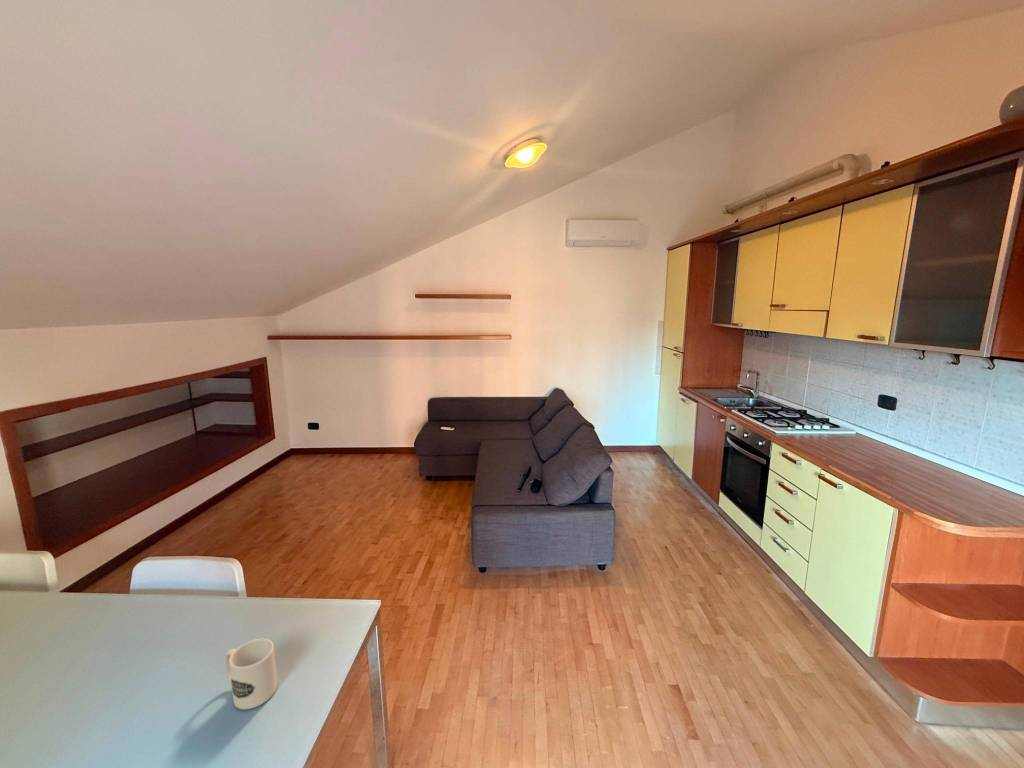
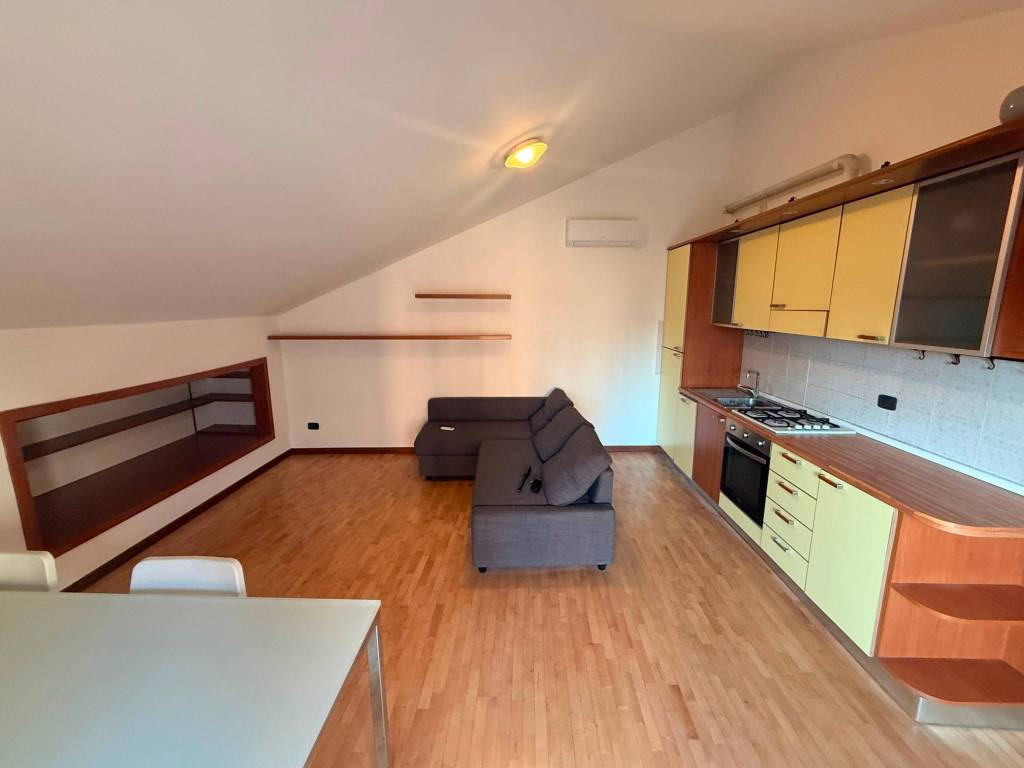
- mug (247, 670)
